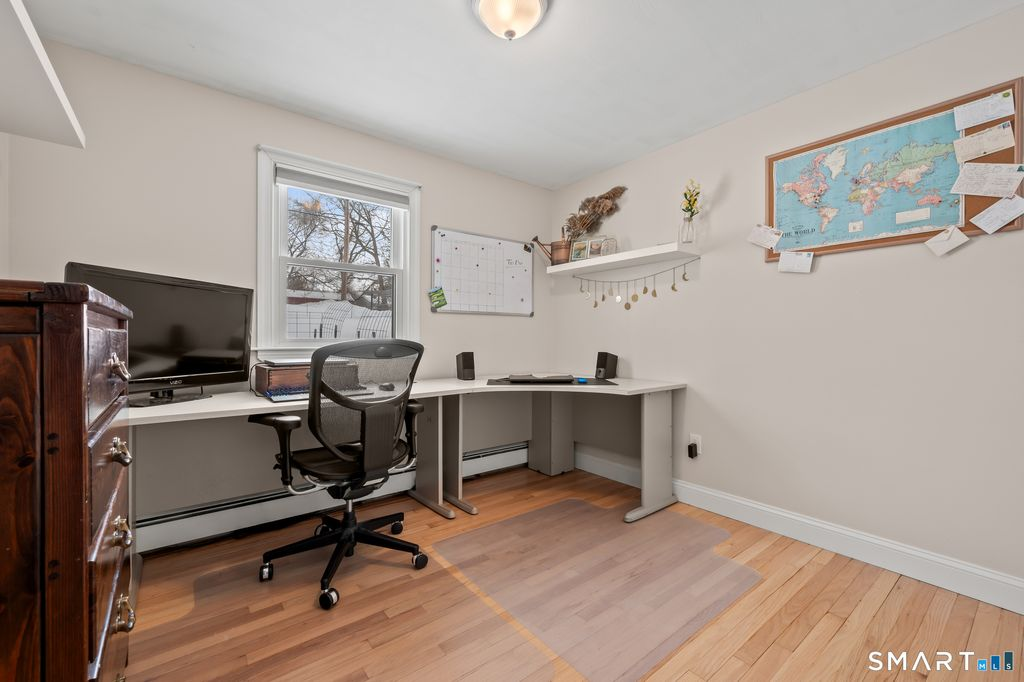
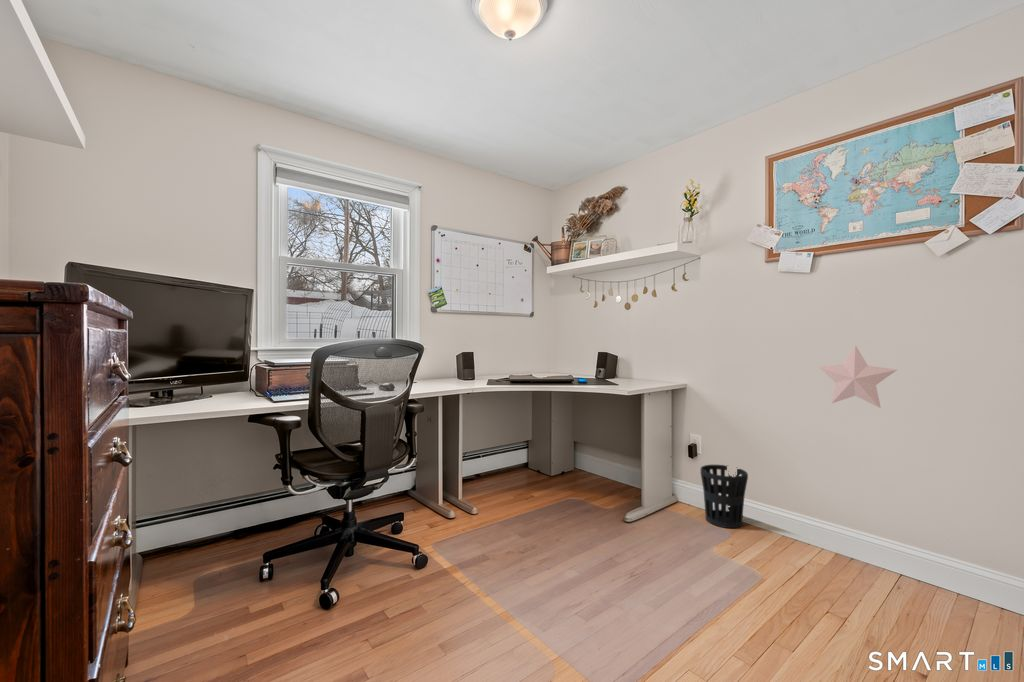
+ wastebasket (723, 495)
+ decorative star (855, 375)
